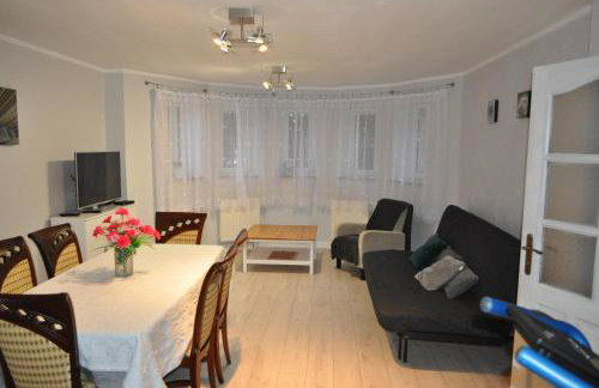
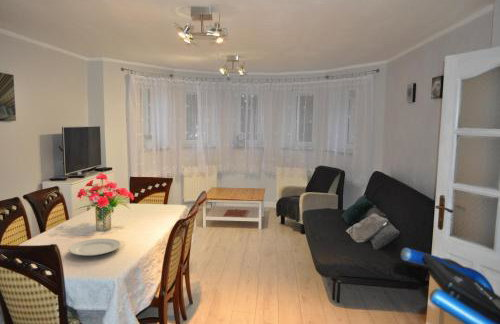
+ chinaware (95, 248)
